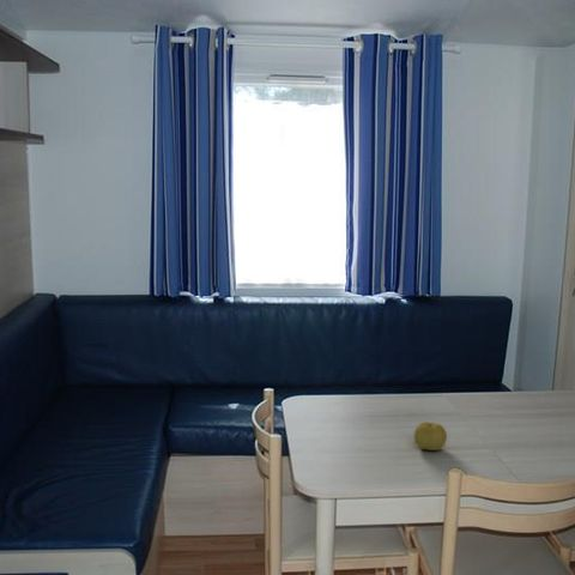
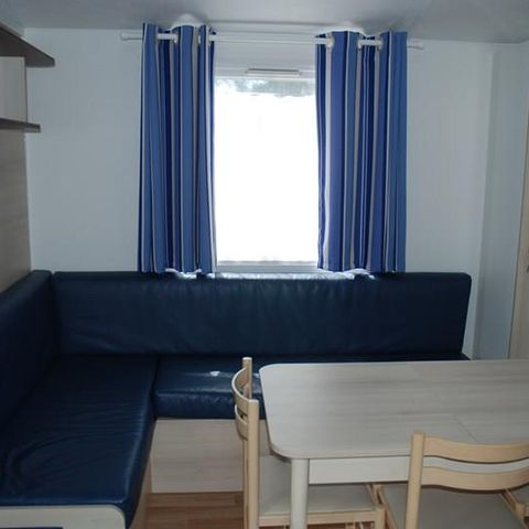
- fruit (430, 436)
